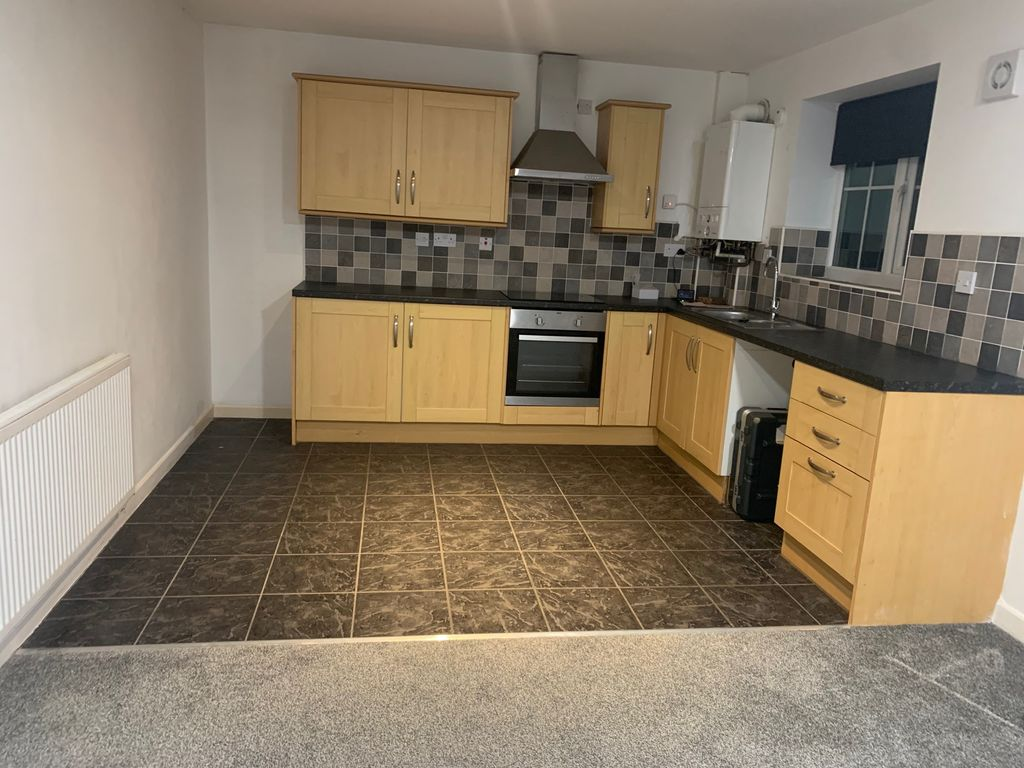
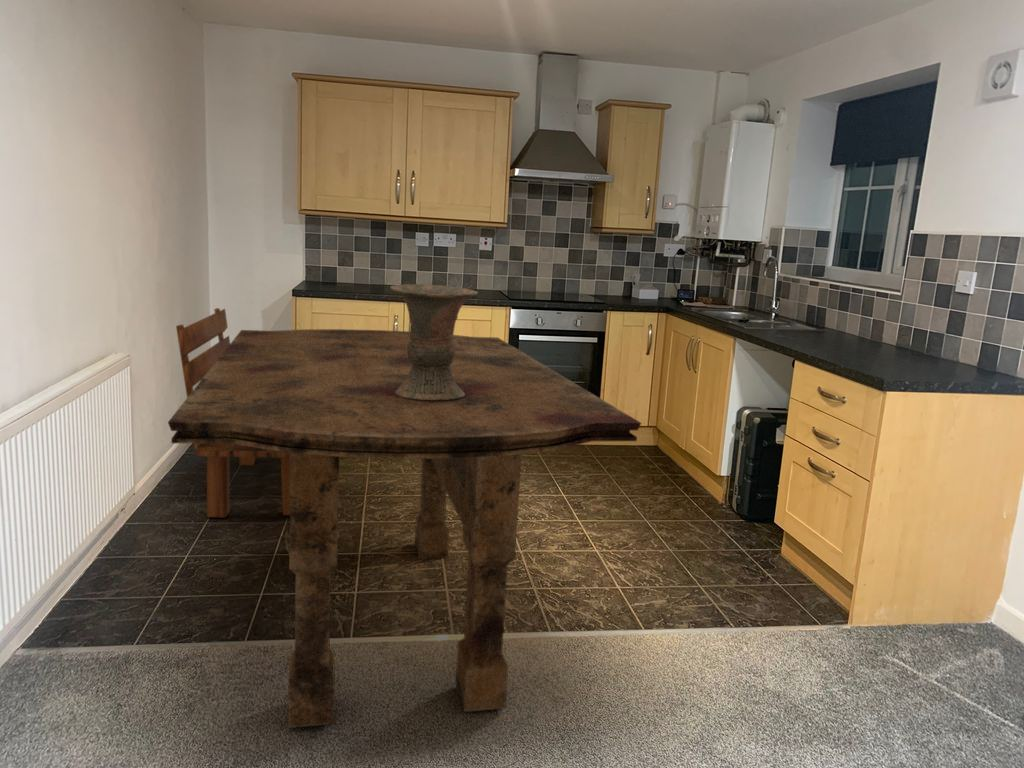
+ vase (432, 341)
+ dining table (421, 493)
+ bench (249, 446)
